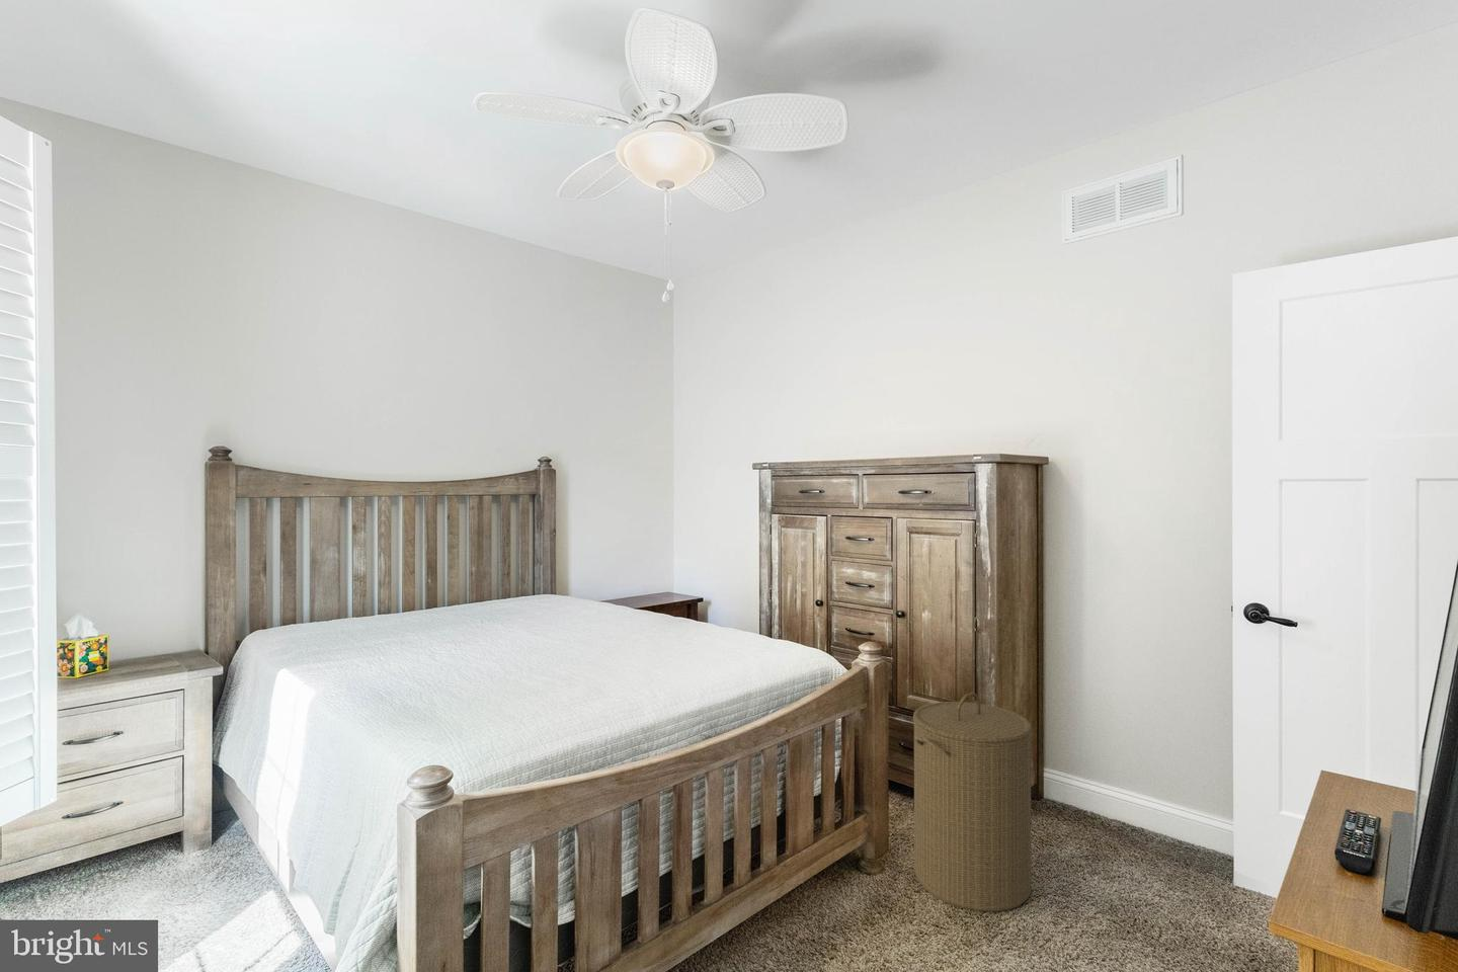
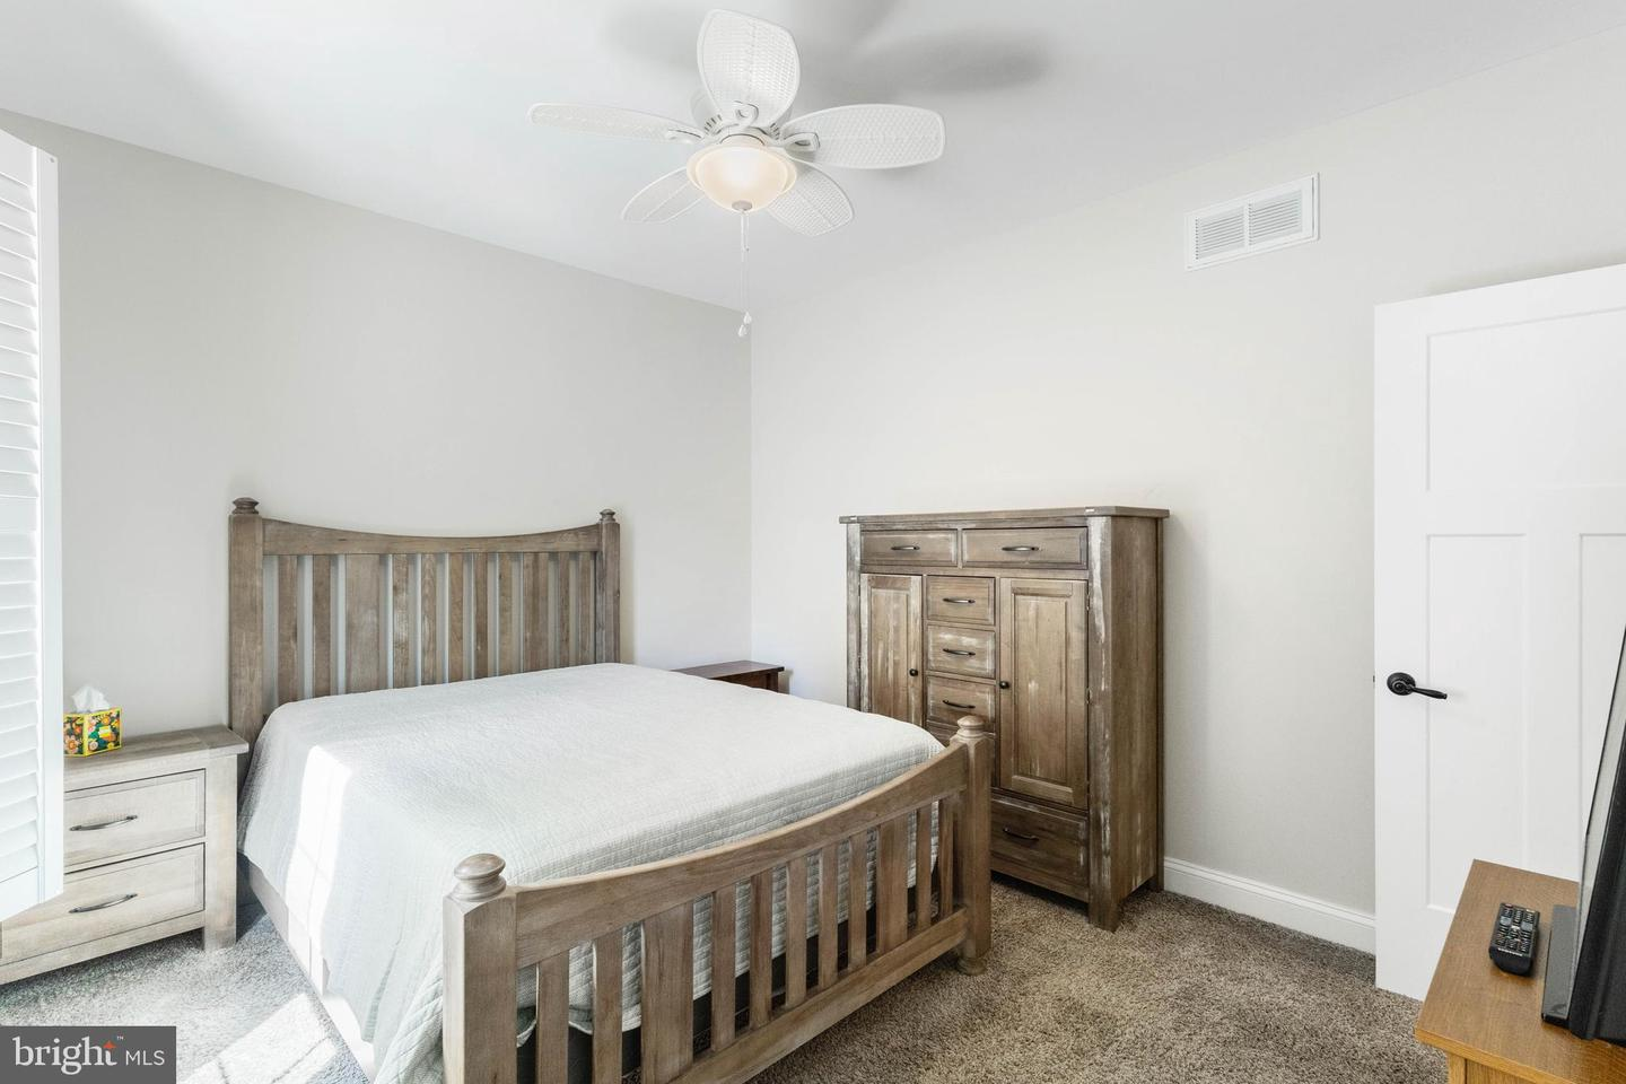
- laundry hamper (971, 785)
